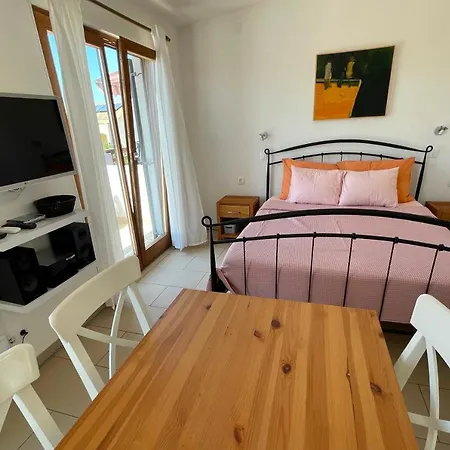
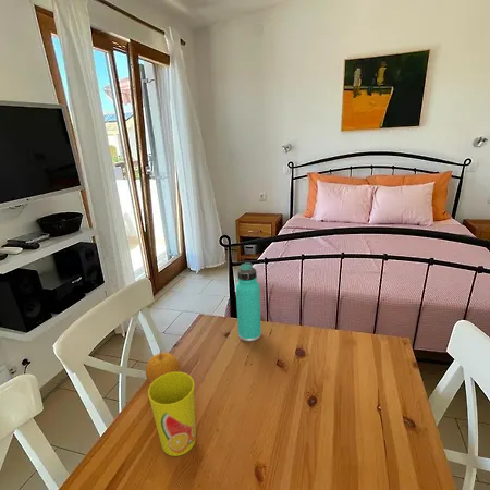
+ cup (174, 414)
+ thermos bottle (248, 301)
+ fruit (162, 366)
